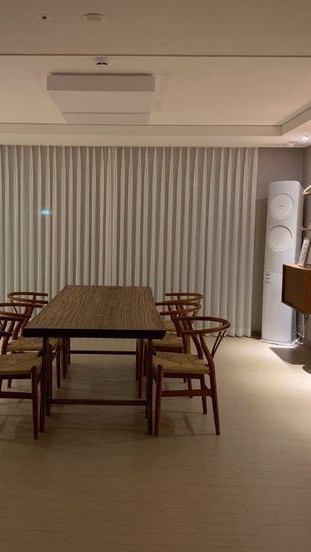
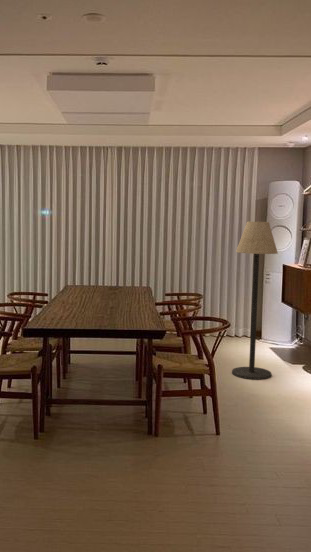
+ floor lamp (254, 298)
